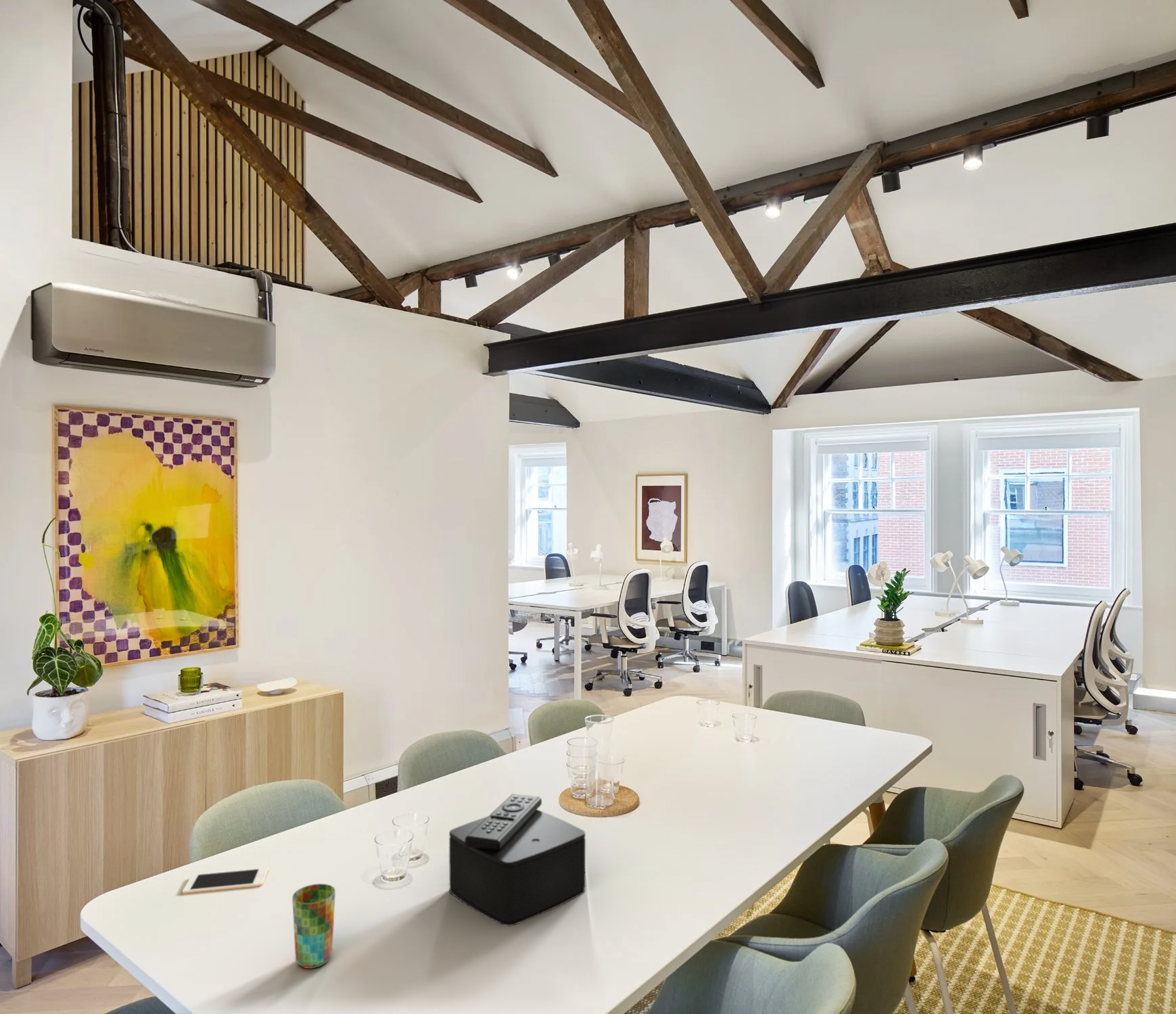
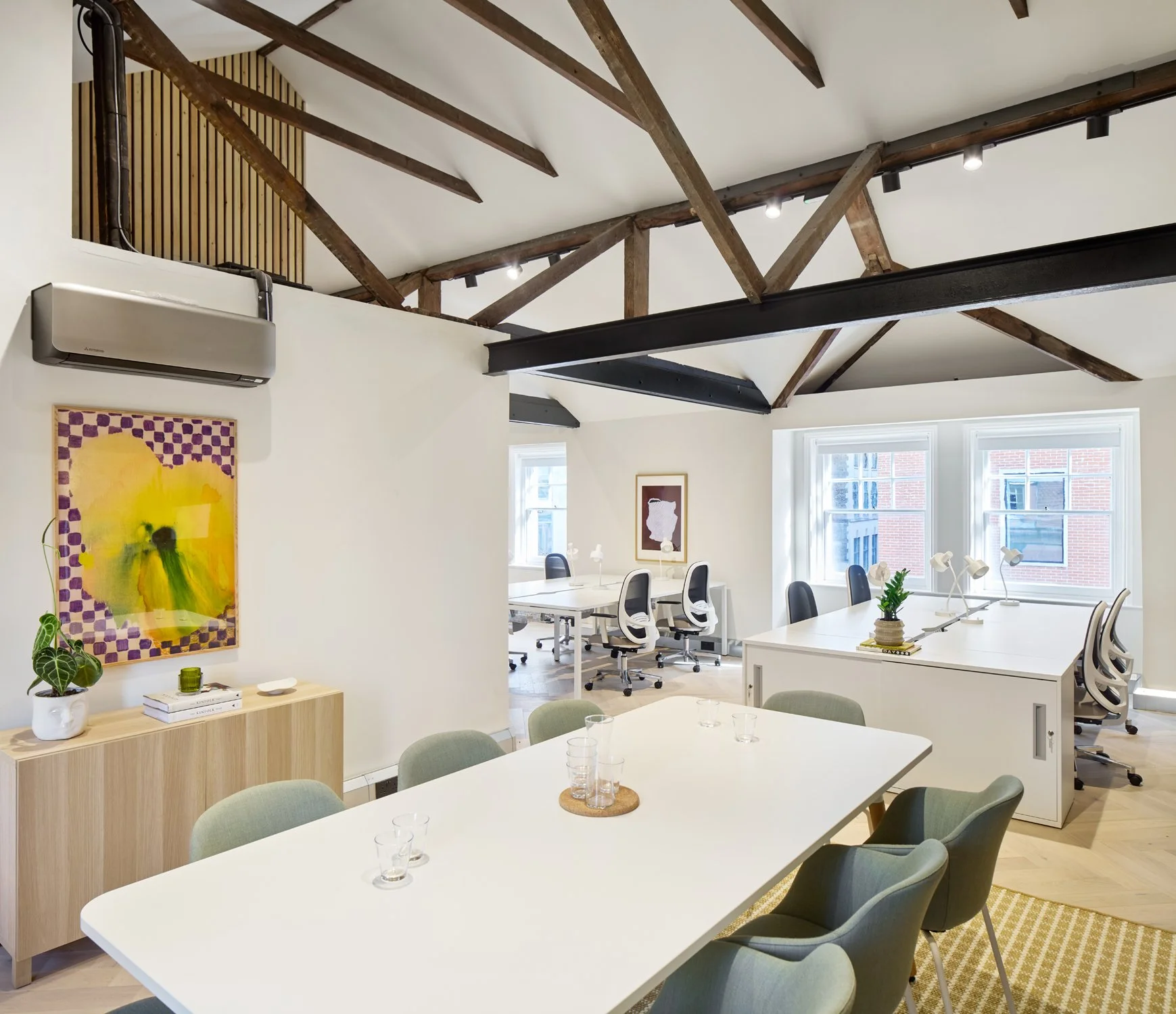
- speaker (514, 853)
- cell phone (227, 880)
- cup (314, 927)
